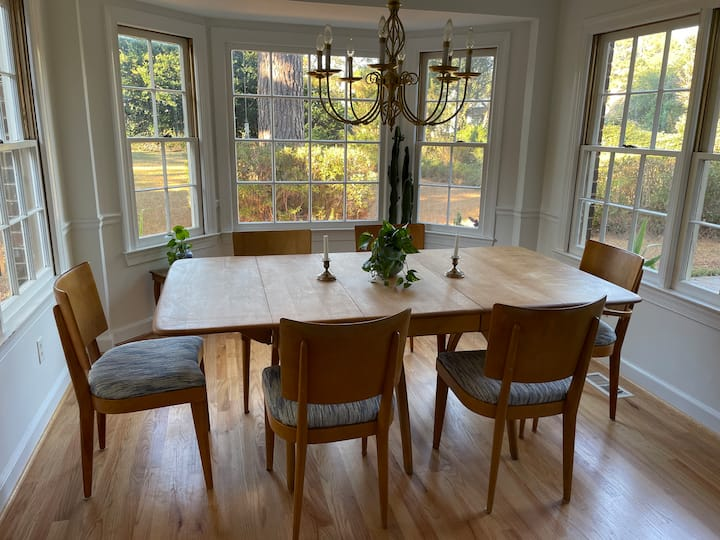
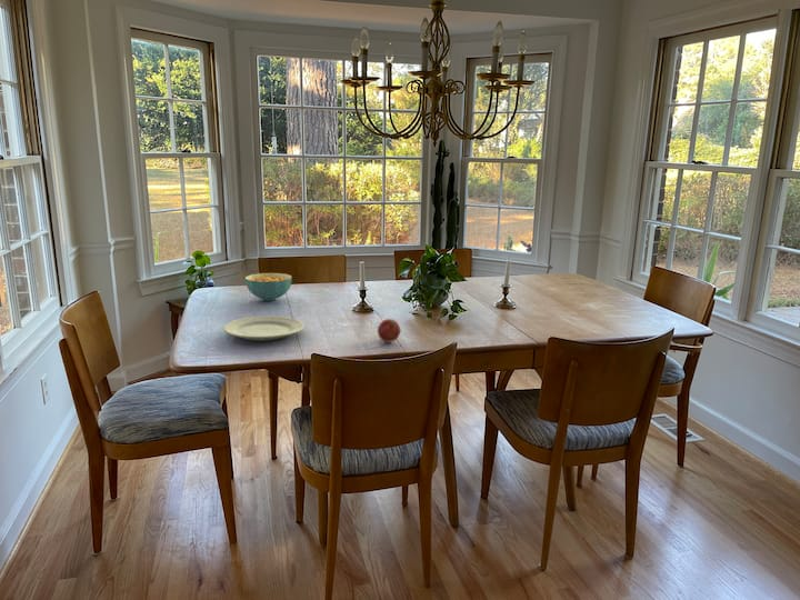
+ cereal bowl (269, 288)
+ chinaware (264, 329)
+ fruit (388, 330)
